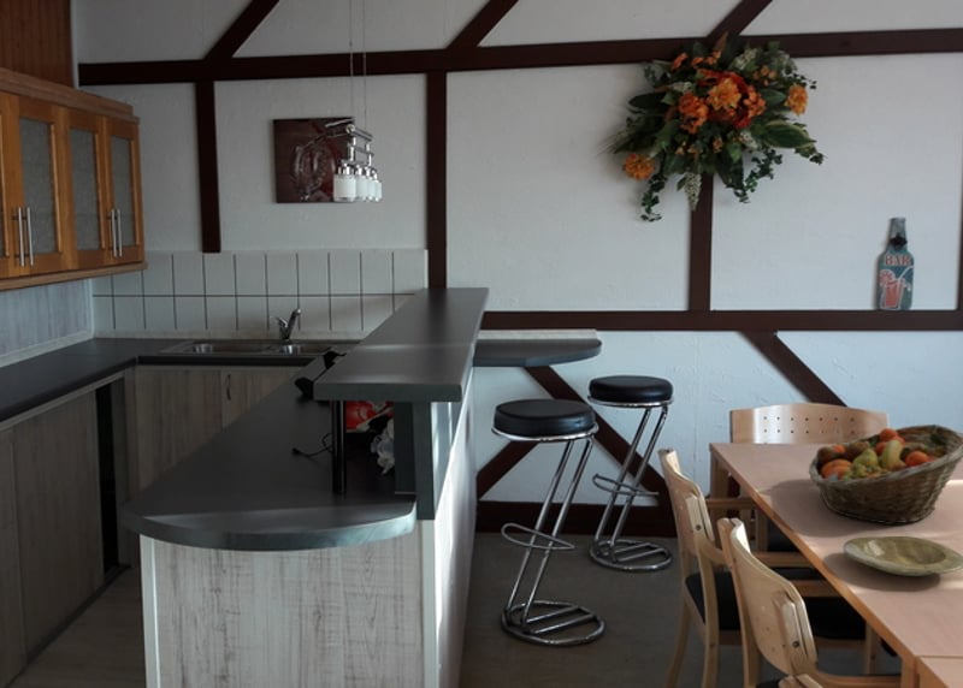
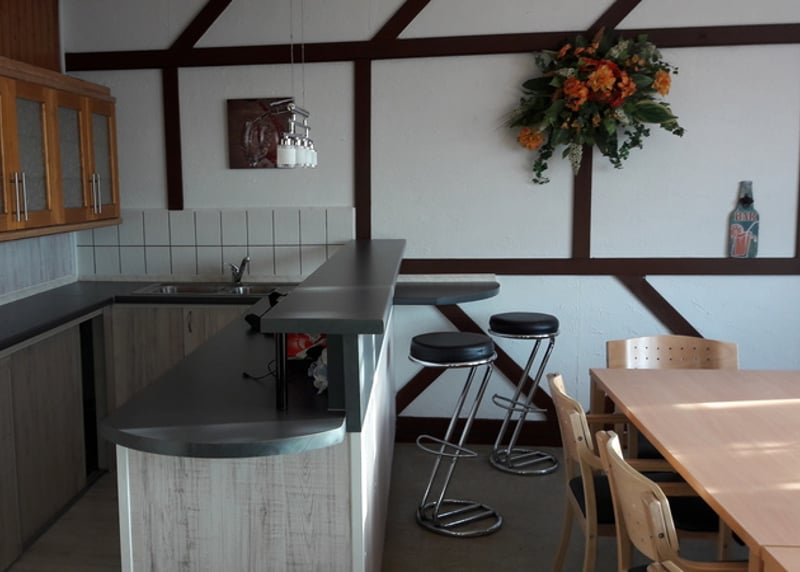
- fruit basket (886, 468)
- plate (902, 559)
